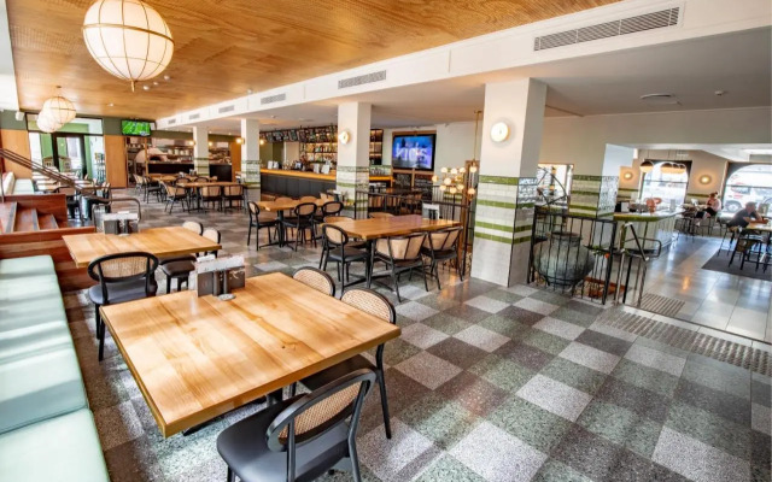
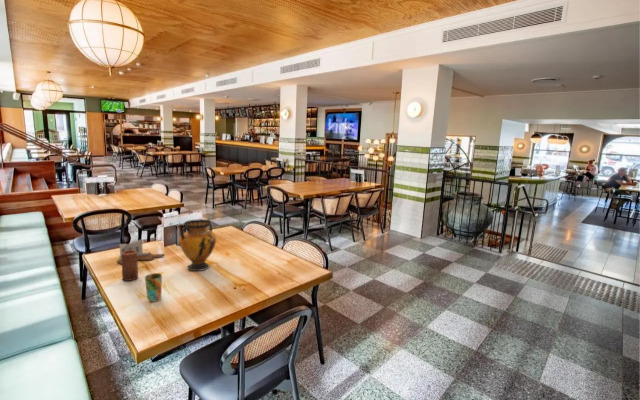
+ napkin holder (139, 249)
+ candle (129, 265)
+ vase (198, 245)
+ cup (153, 287)
